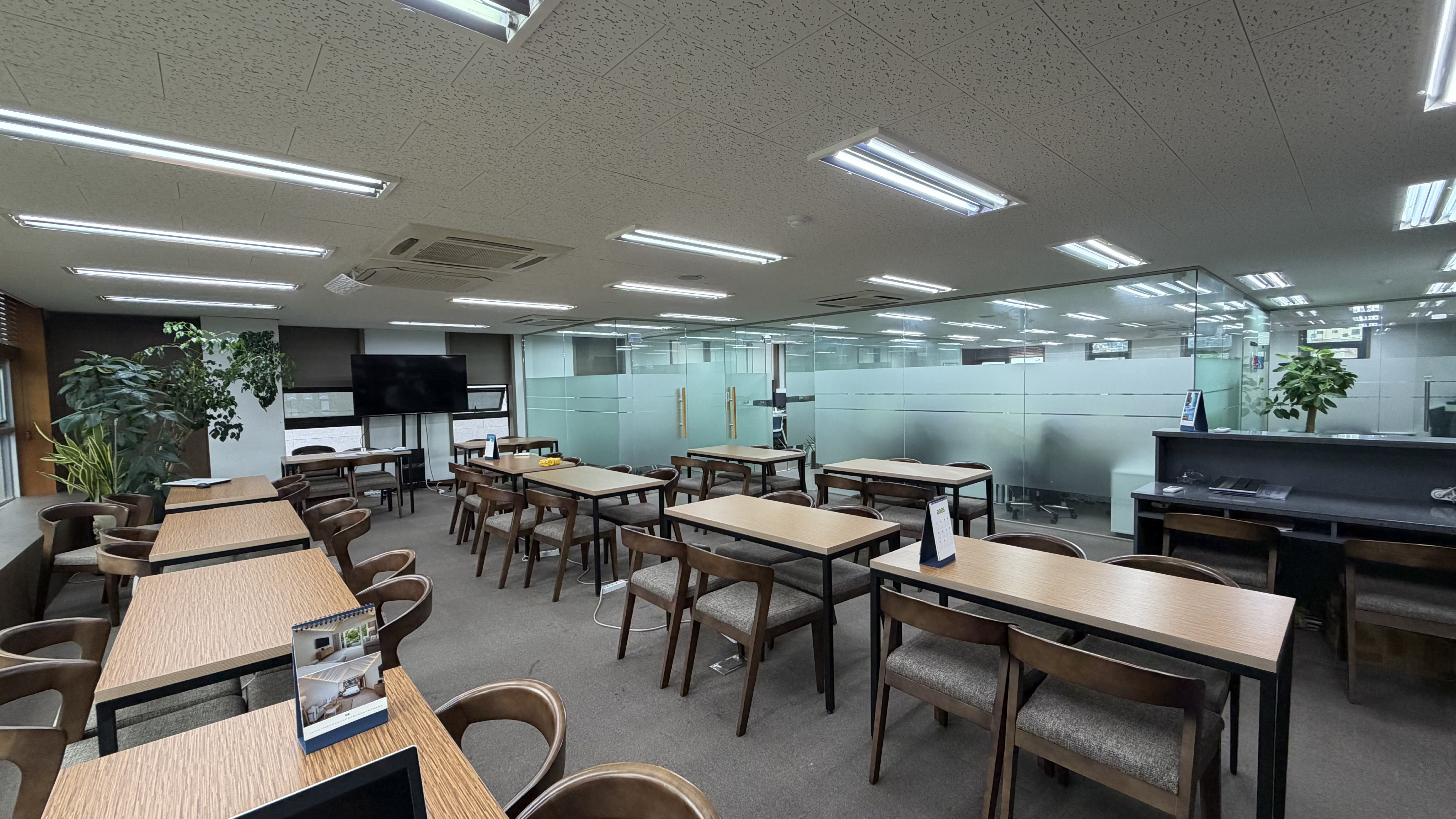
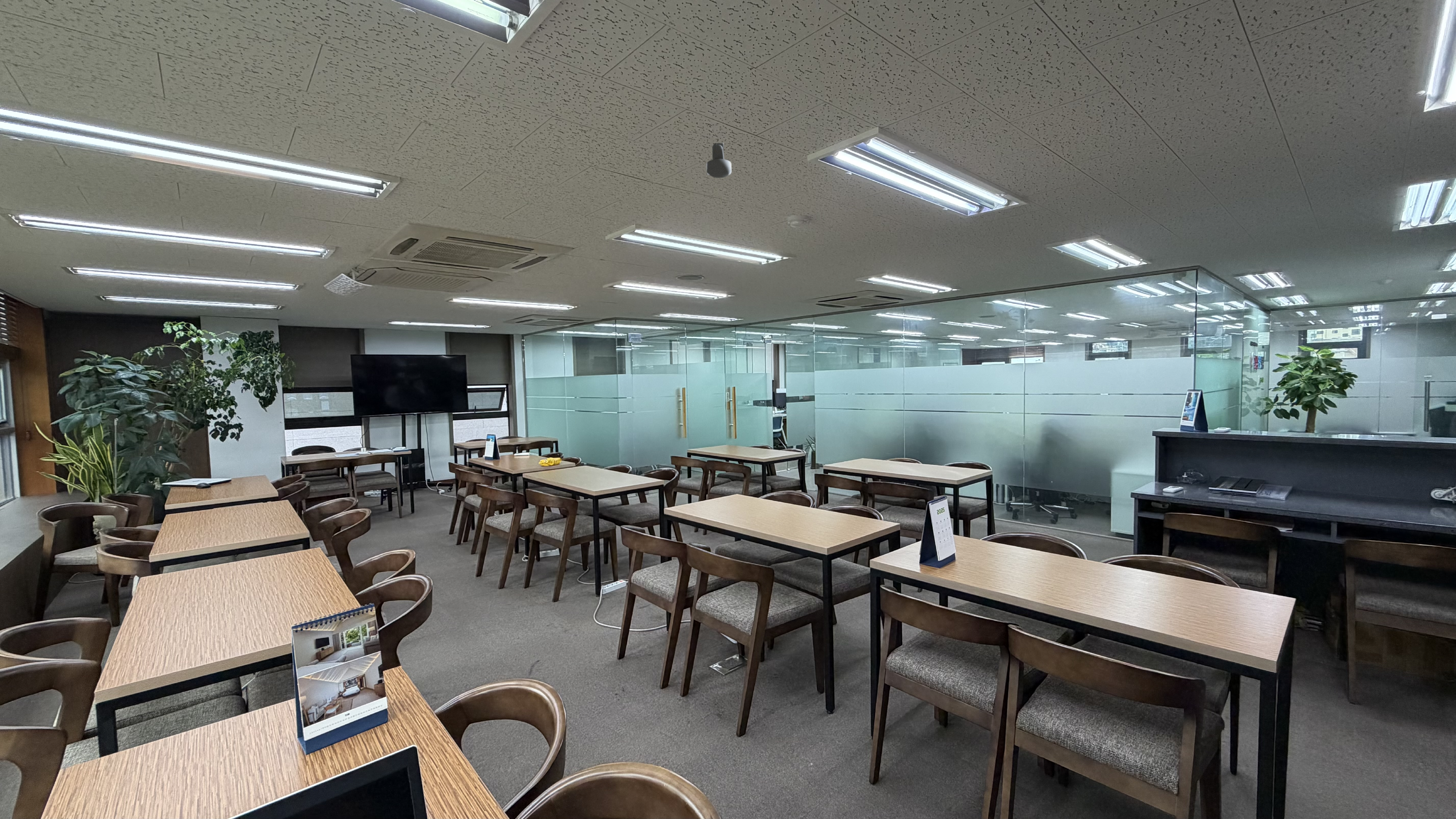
+ security camera (719, 159)
